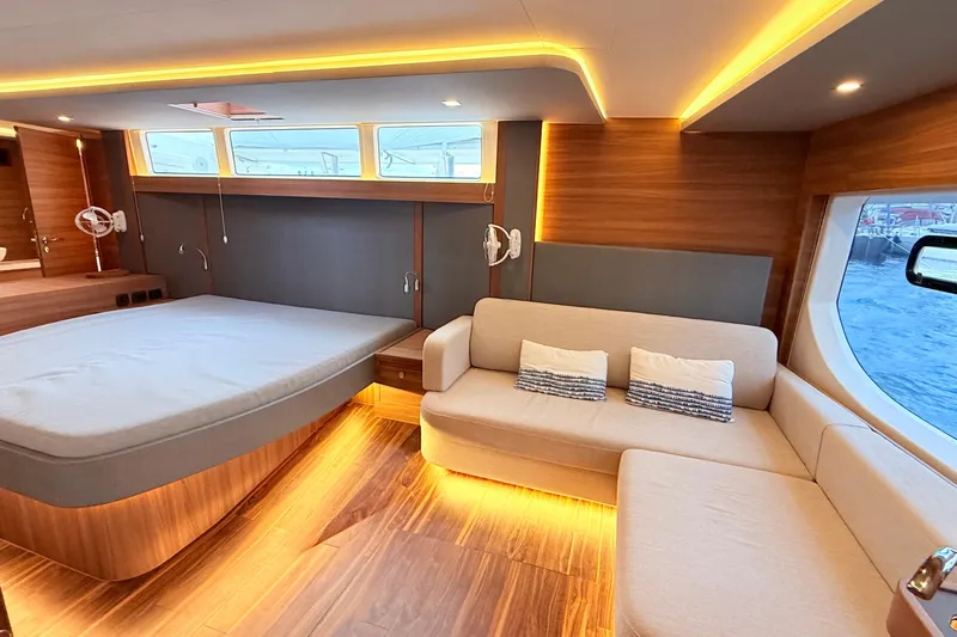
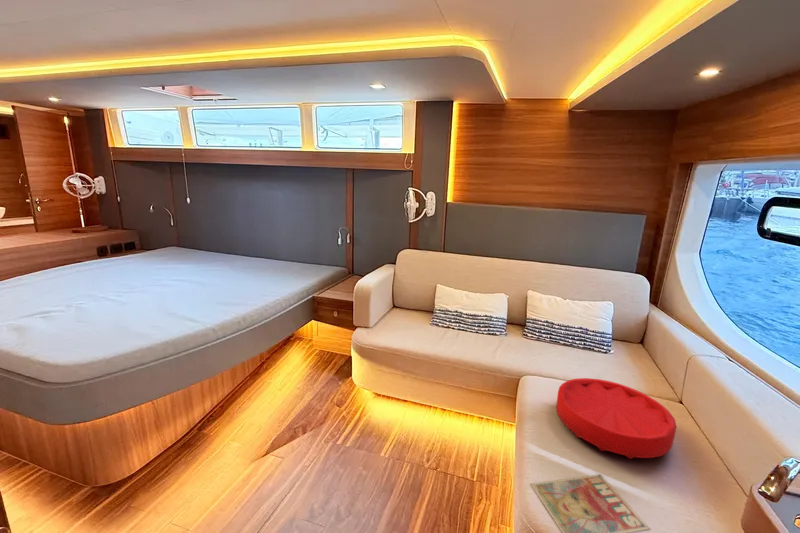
+ cushion (611, 416)
+ magazine (586, 504)
